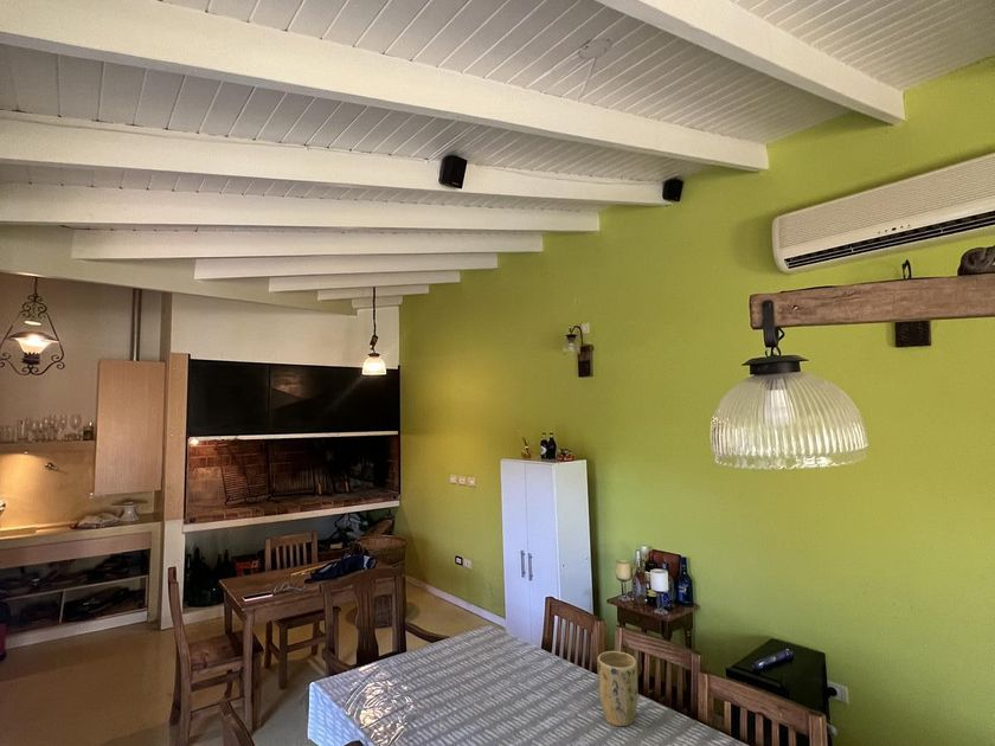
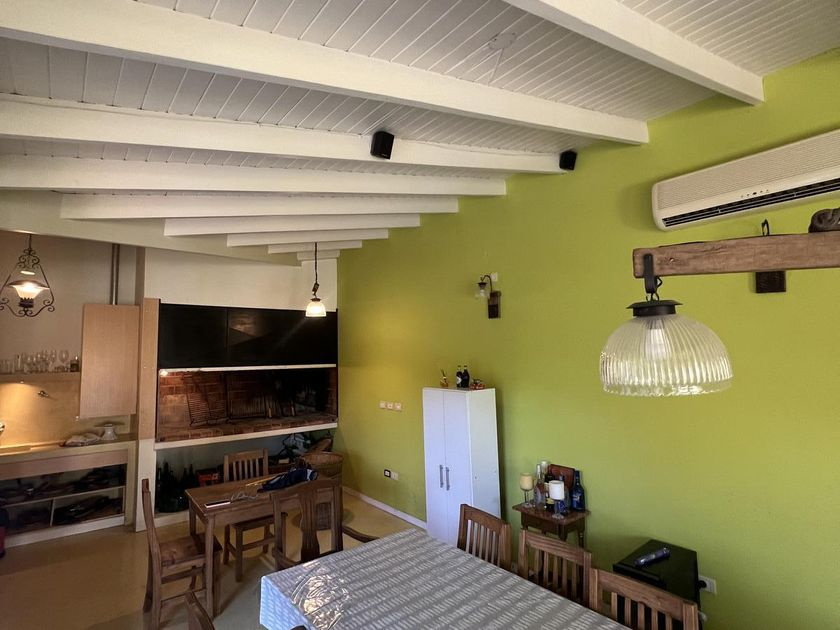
- plant pot (617, 688)
